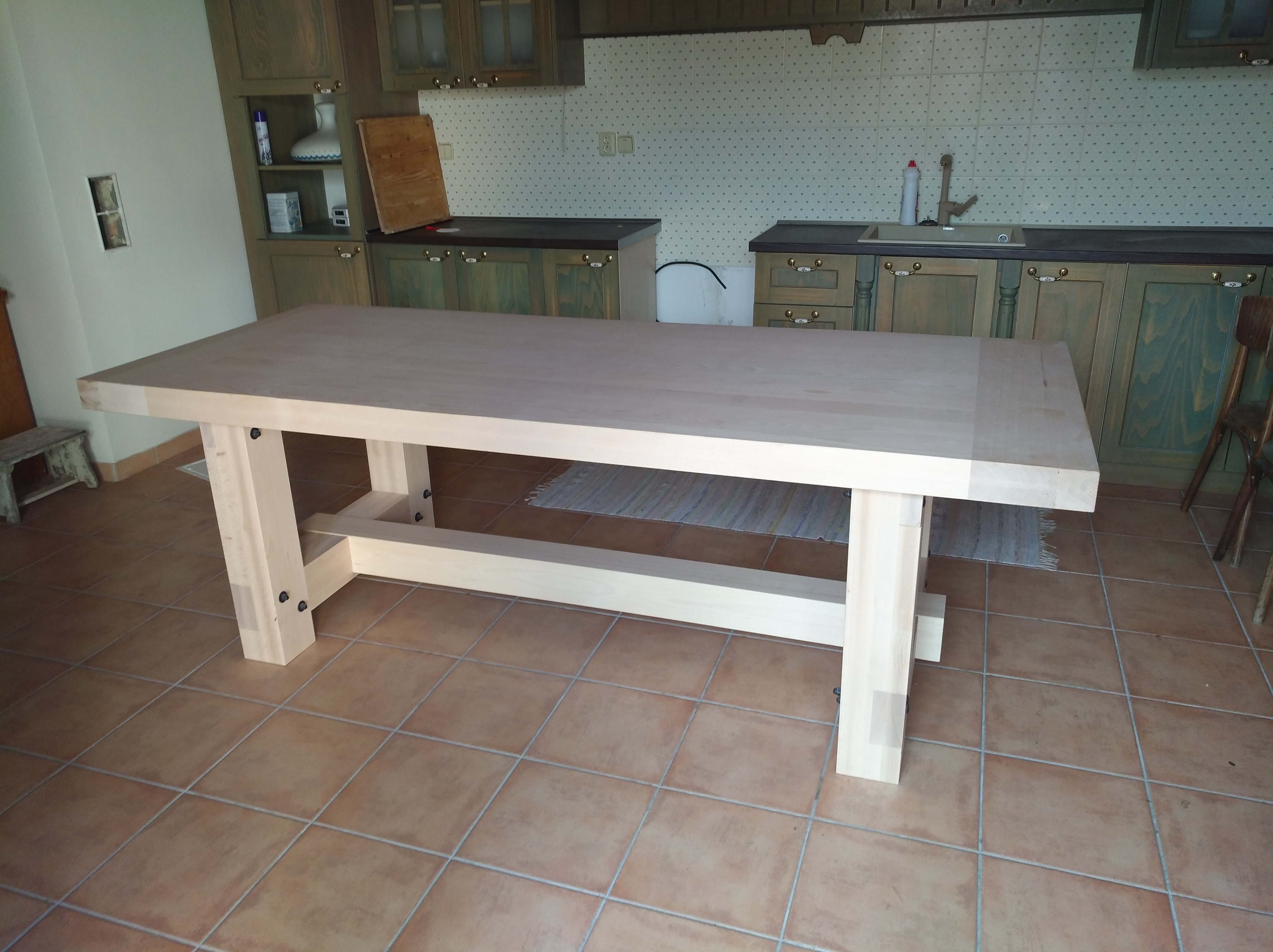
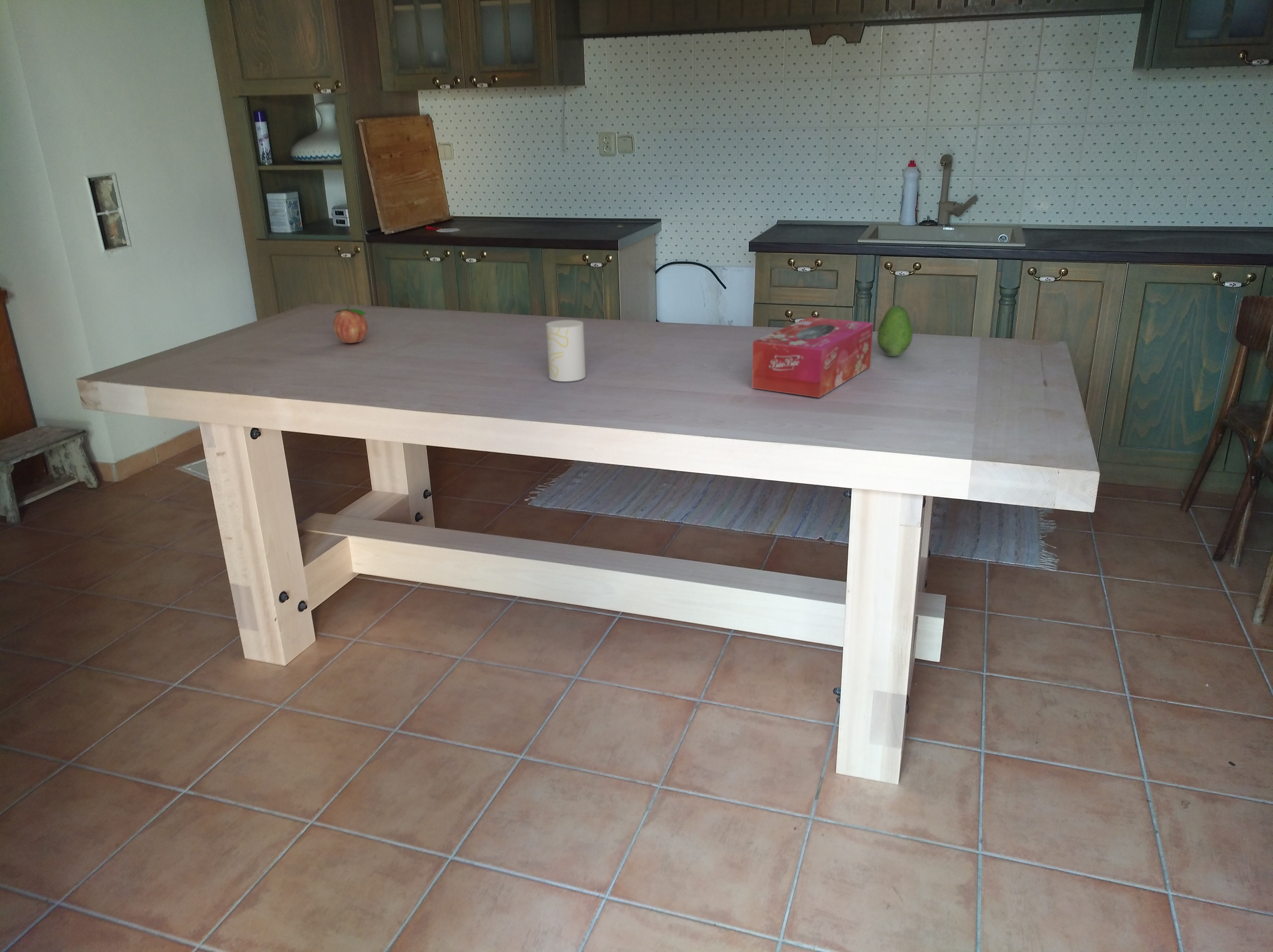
+ fruit (895, 330)
+ fruit (350, 324)
+ tissue box (814, 354)
+ cup (566, 350)
